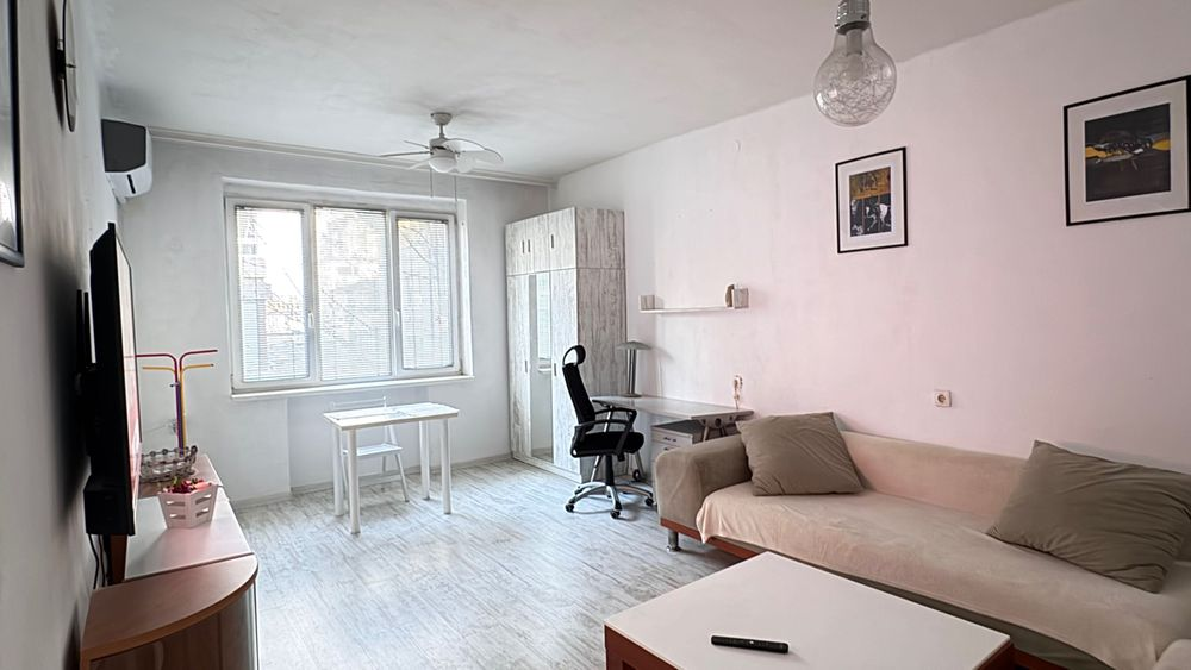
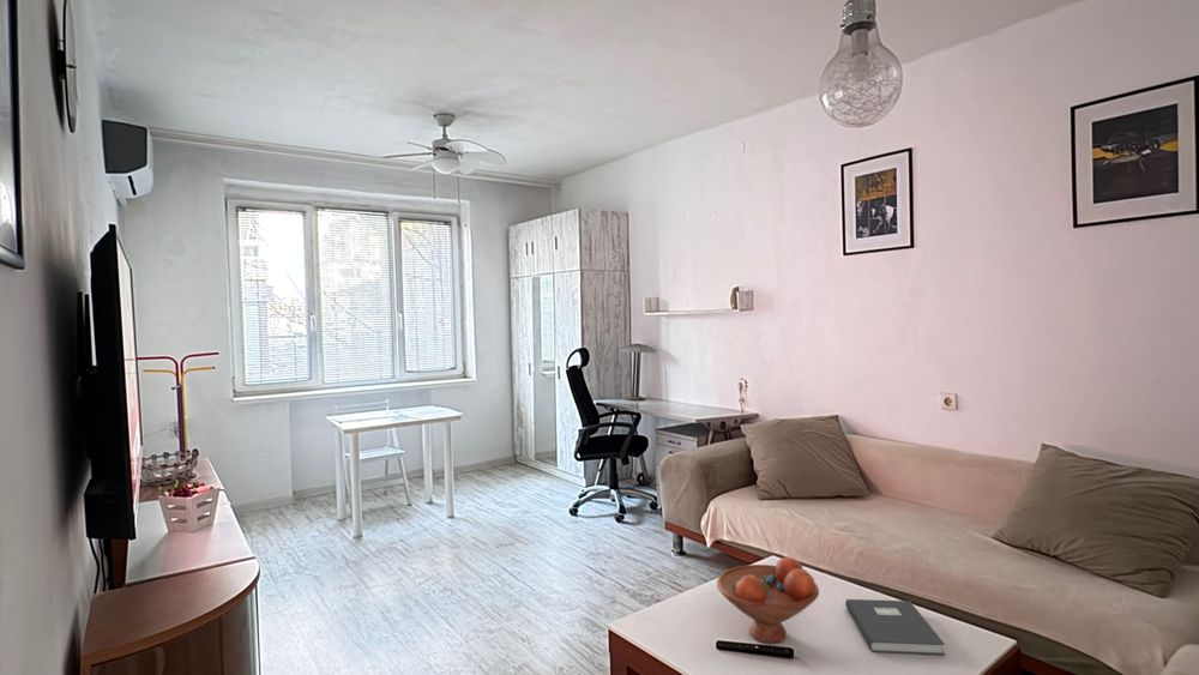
+ fruit bowl (766, 598)
+ book (891, 625)
